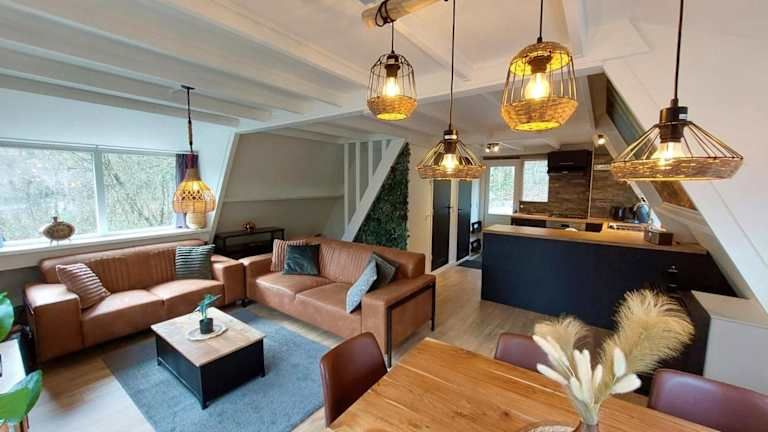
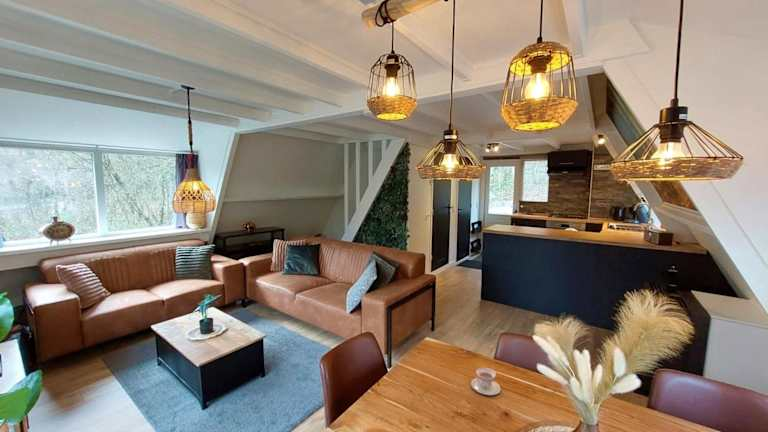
+ teacup (485, 380)
